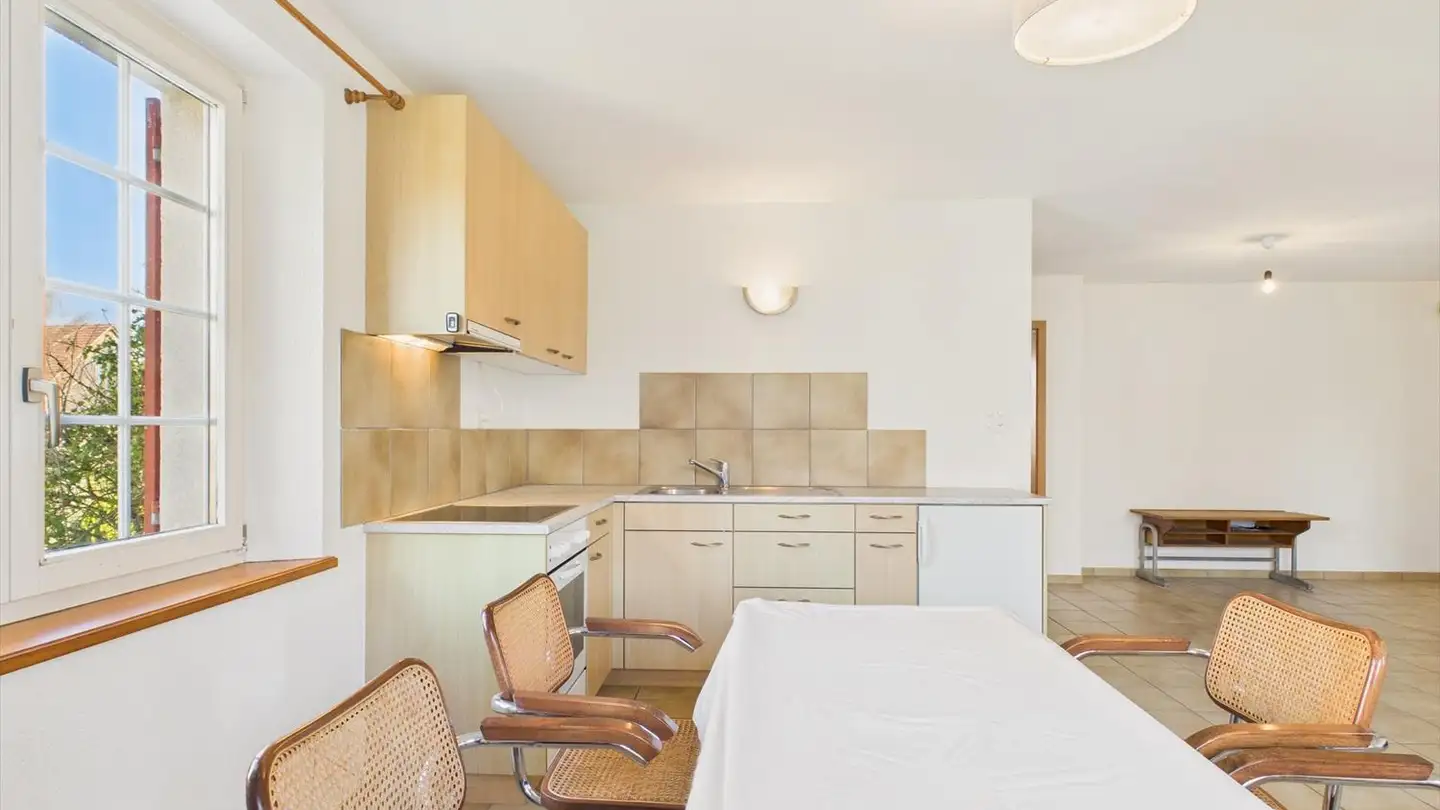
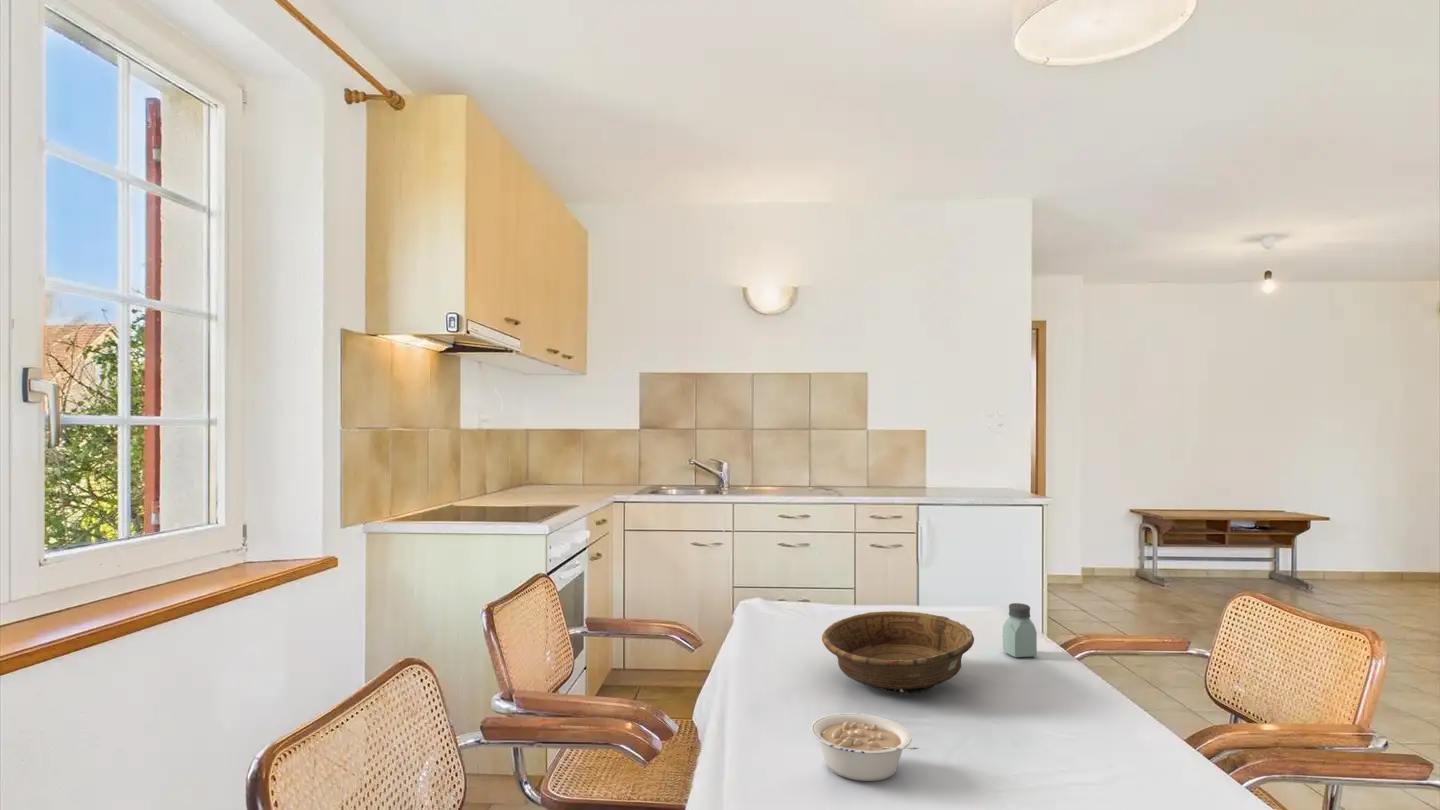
+ saltshaker (1019, 629)
+ decorative bowl (896, 653)
+ legume (864, 745)
